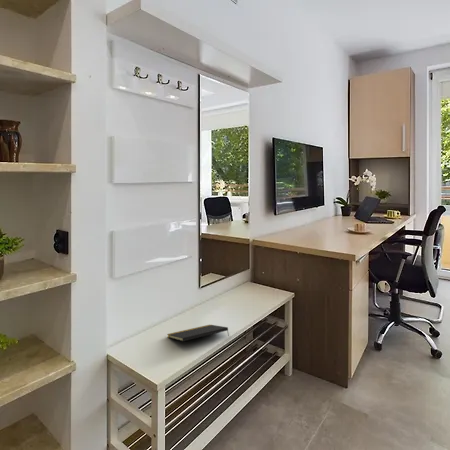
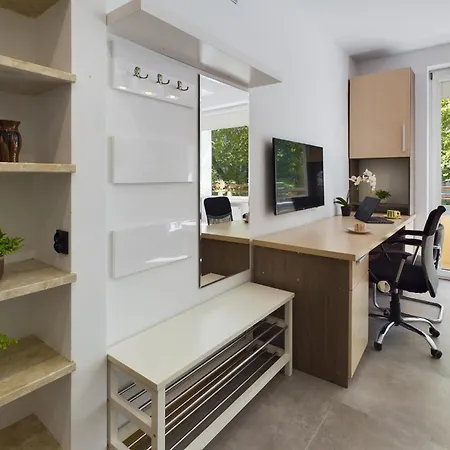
- notepad (197, 332)
